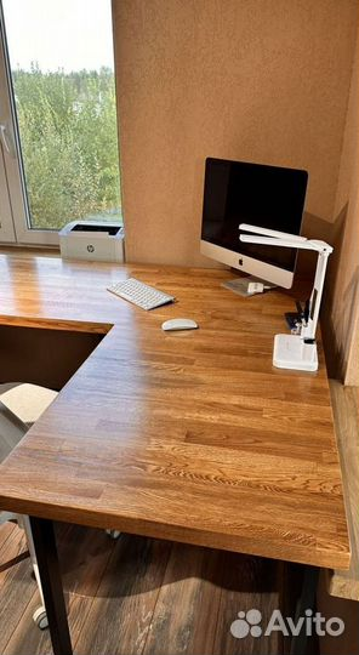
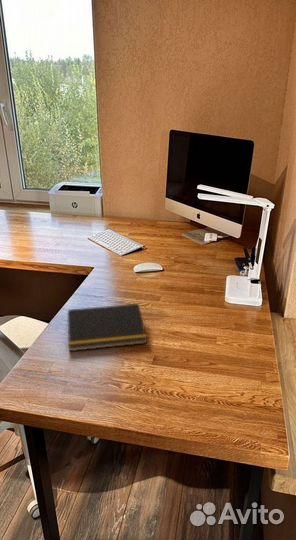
+ notepad (106, 325)
